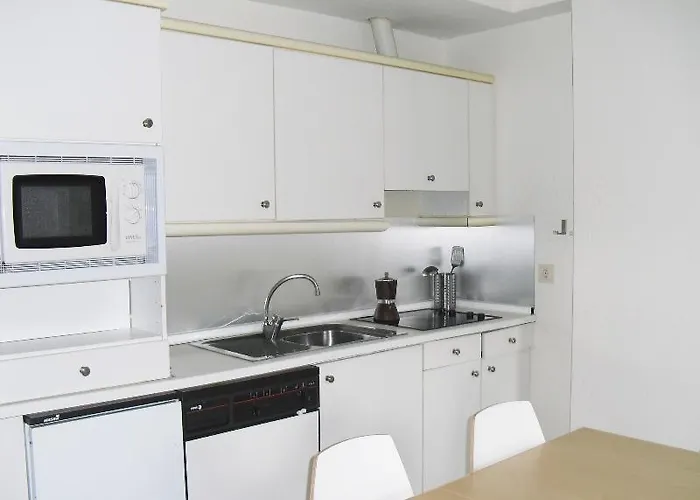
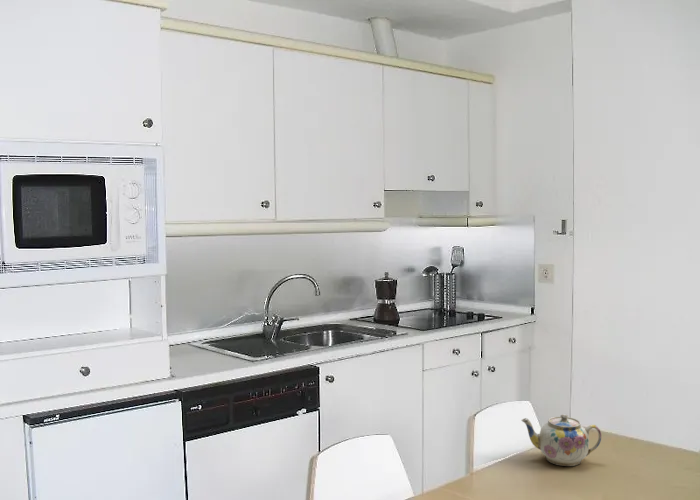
+ teapot (561, 437)
